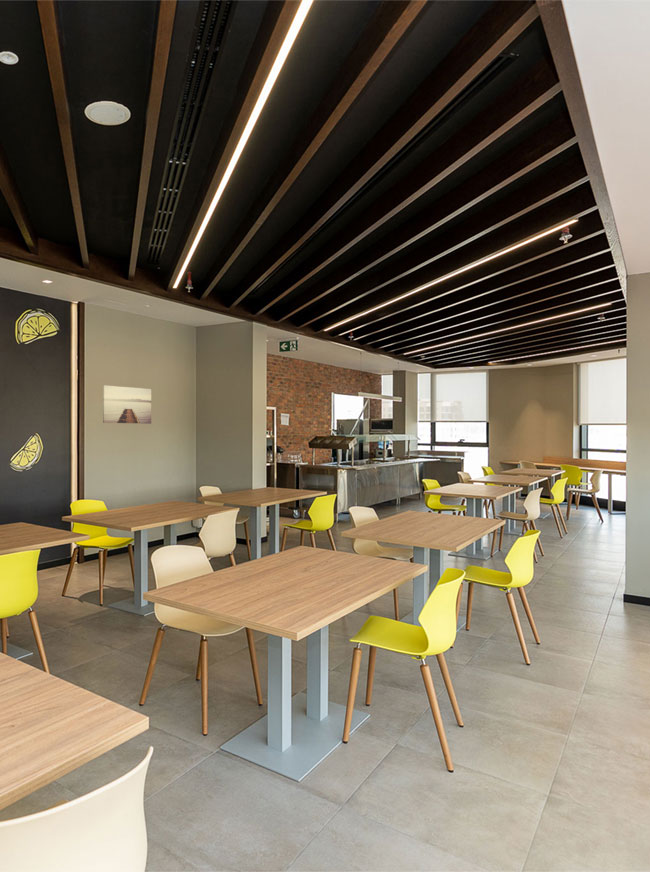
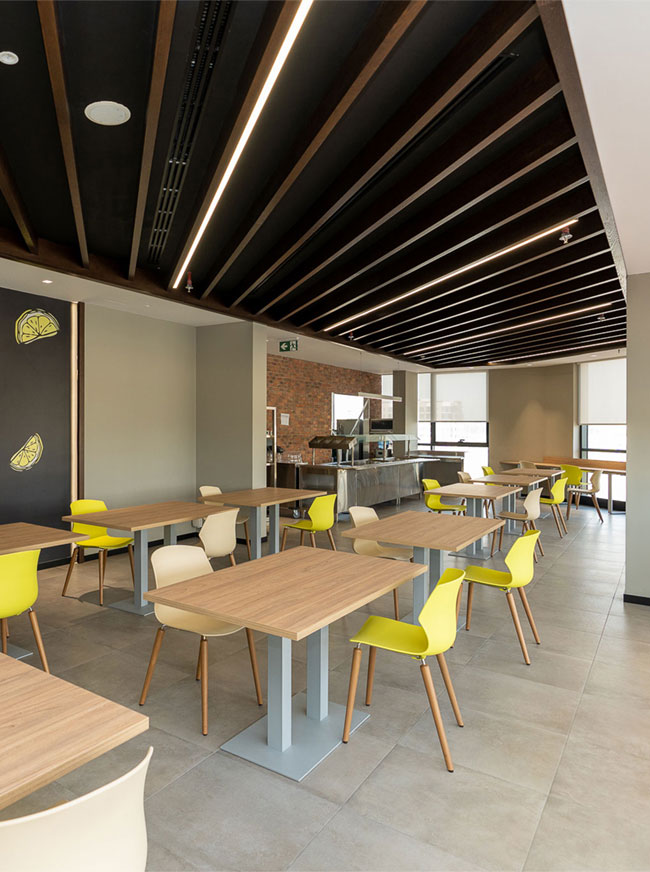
- wall art (128, 405)
